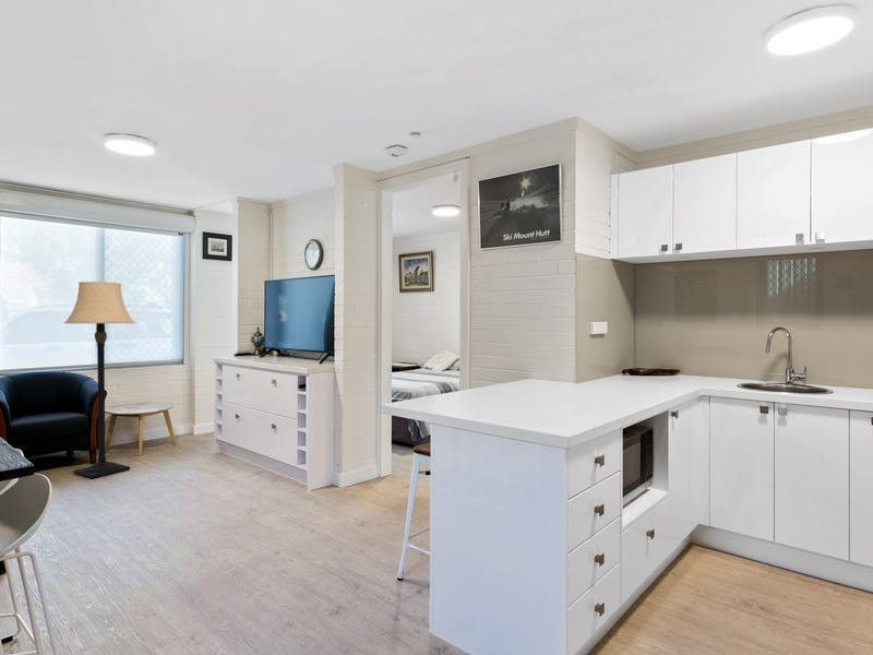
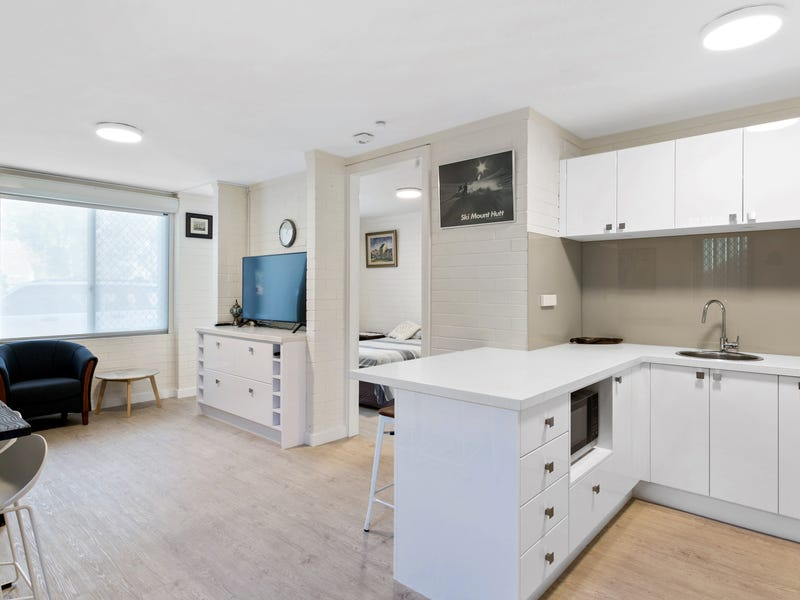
- lamp (100, 377)
